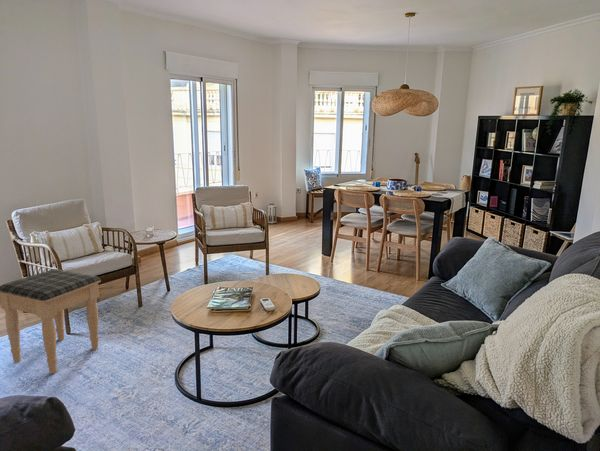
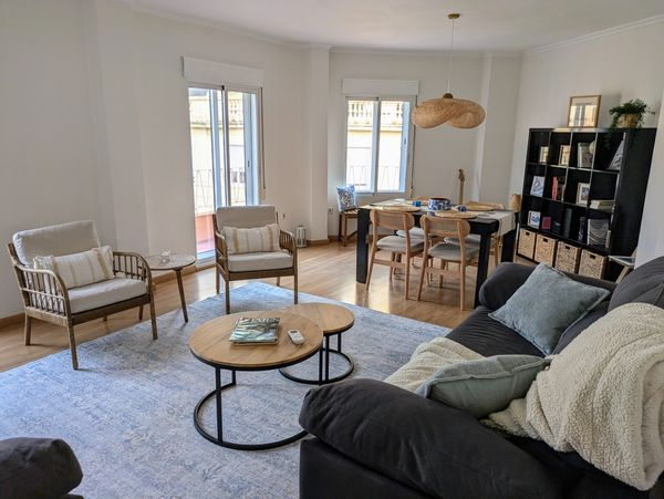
- footstool (53, 317)
